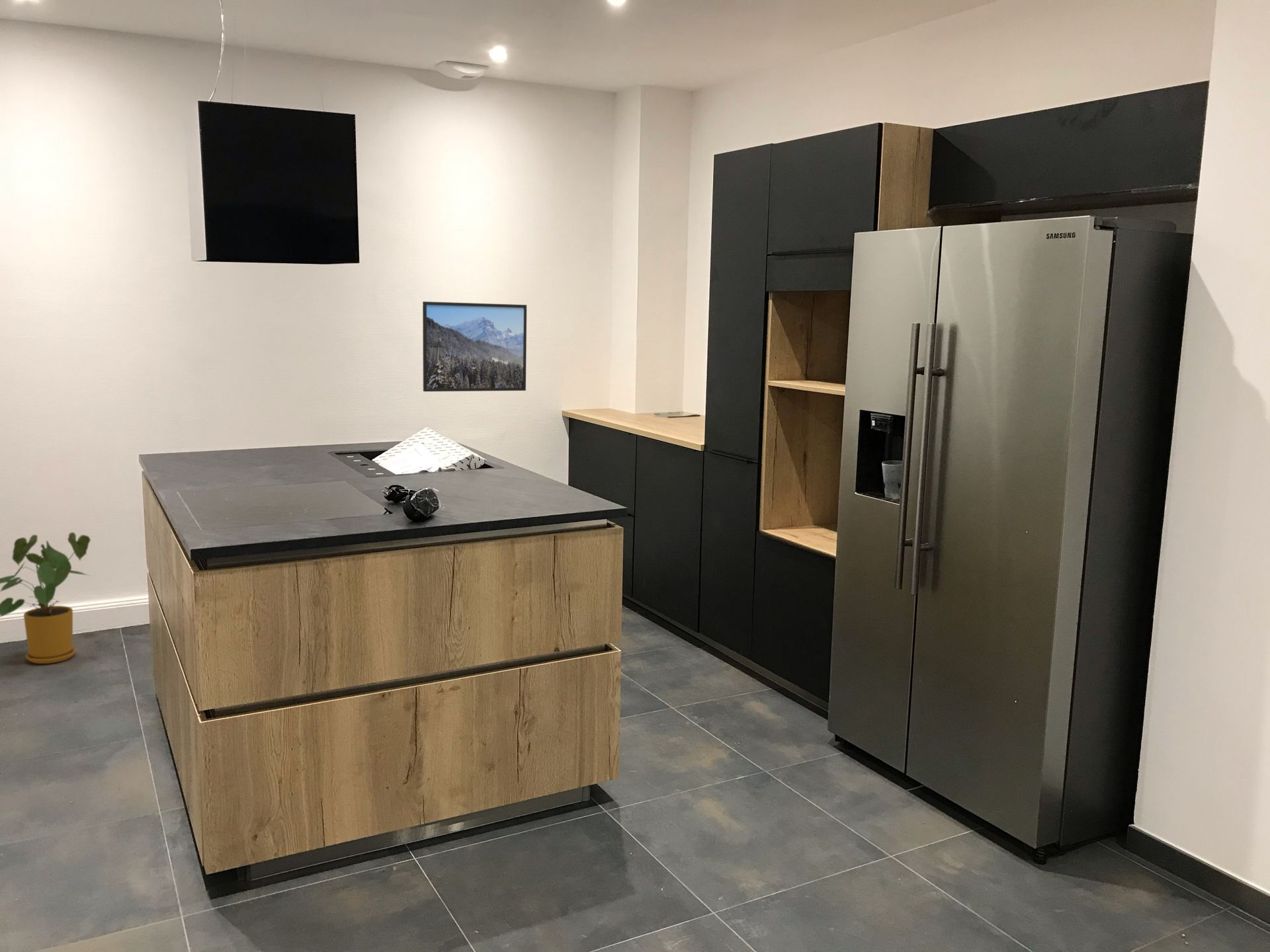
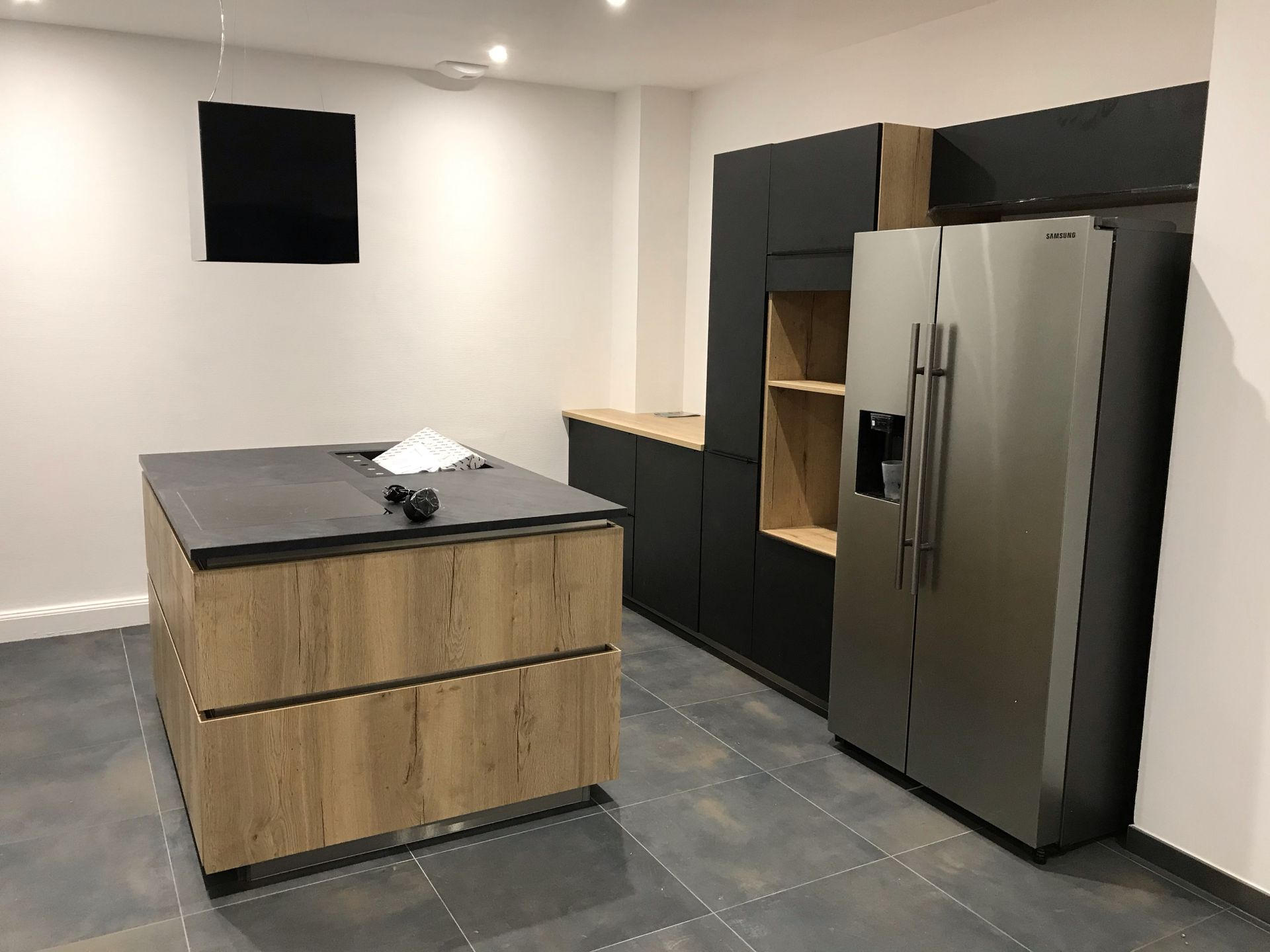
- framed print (476, 347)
- house plant (43, 599)
